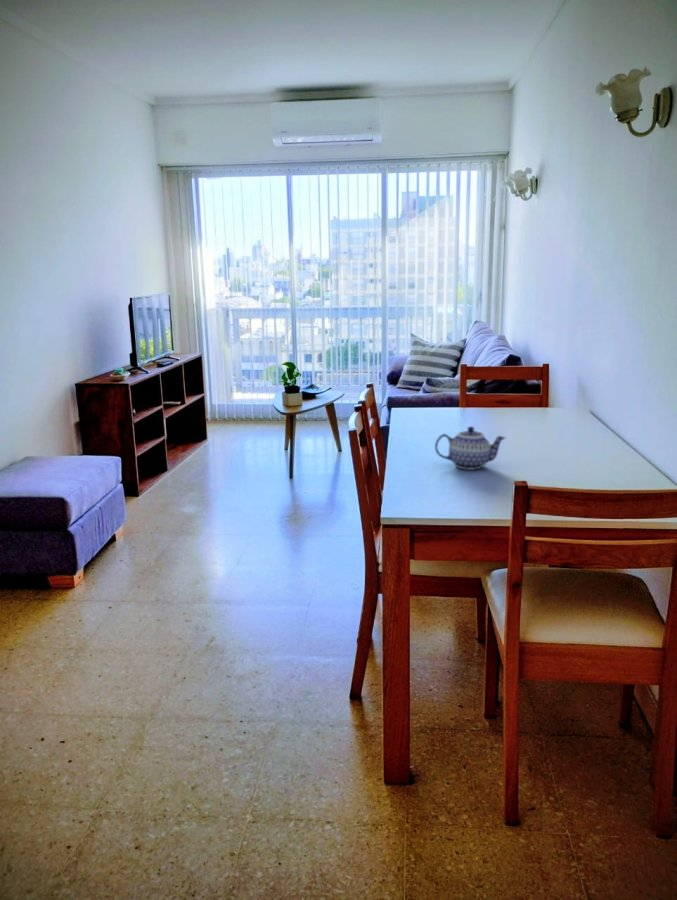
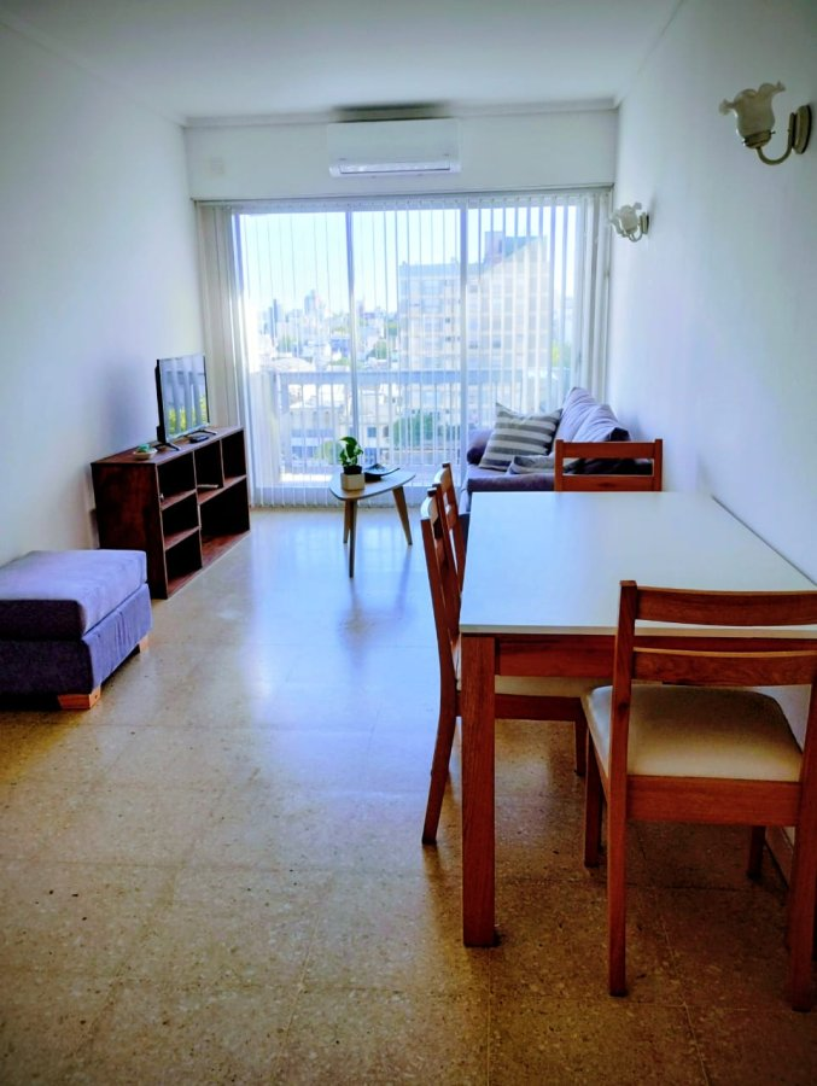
- teapot (470, 446)
